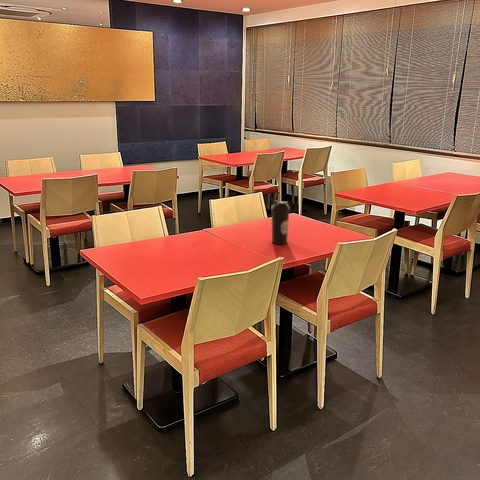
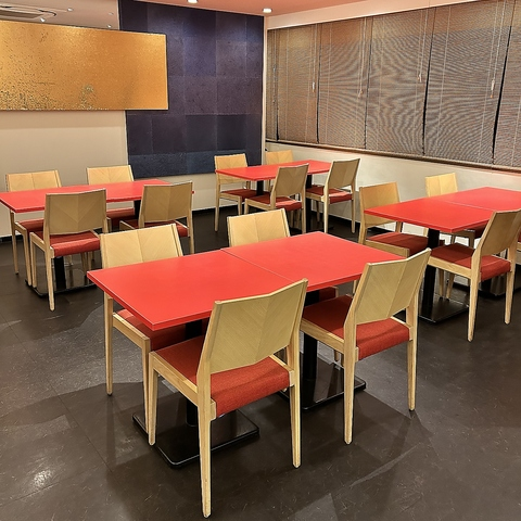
- water bottle (280, 221)
